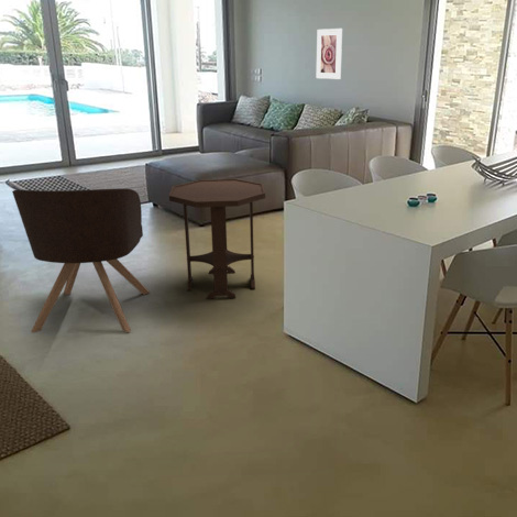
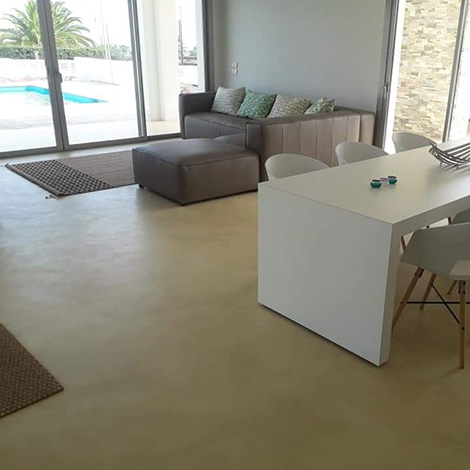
- armchair (85, 246)
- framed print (328, 54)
- side table (219, 238)
